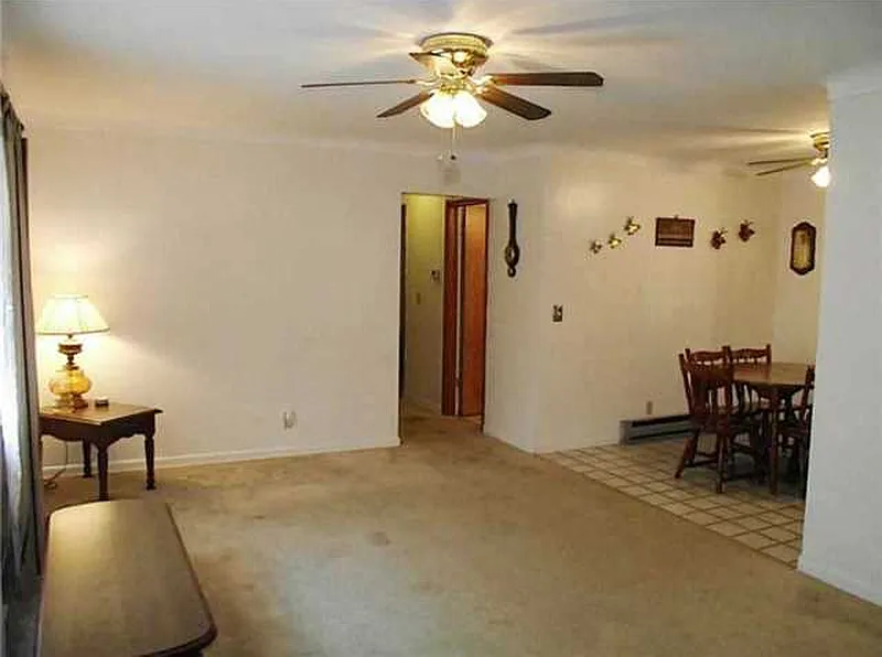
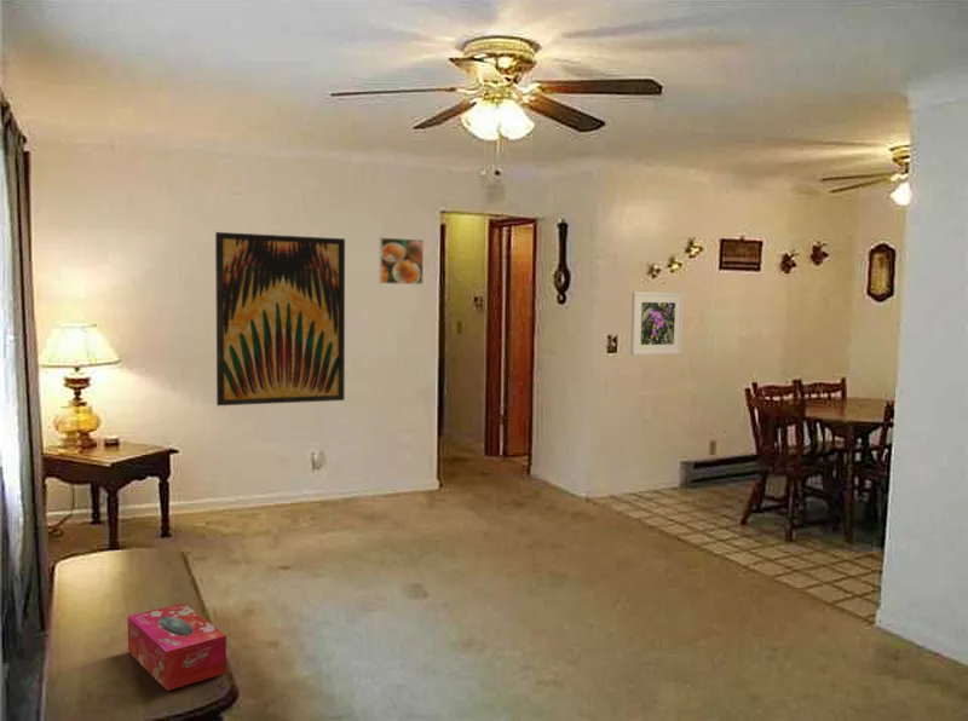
+ tissue box (175, 644)
+ wall art (282, 319)
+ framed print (401, 261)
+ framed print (657, 323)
